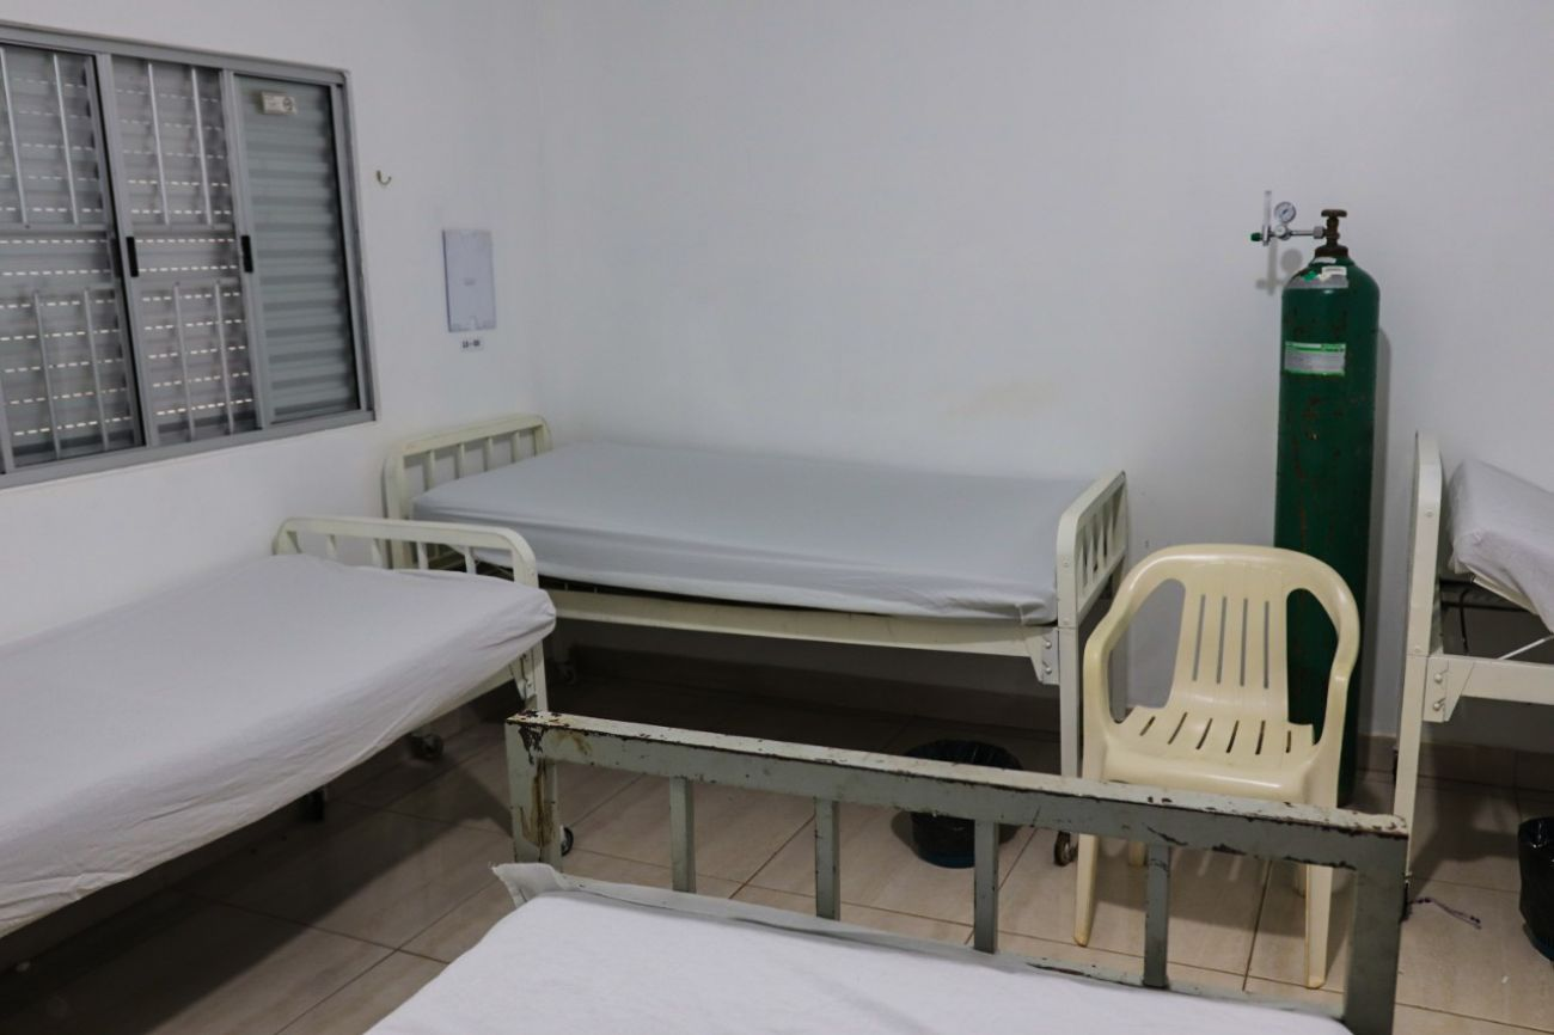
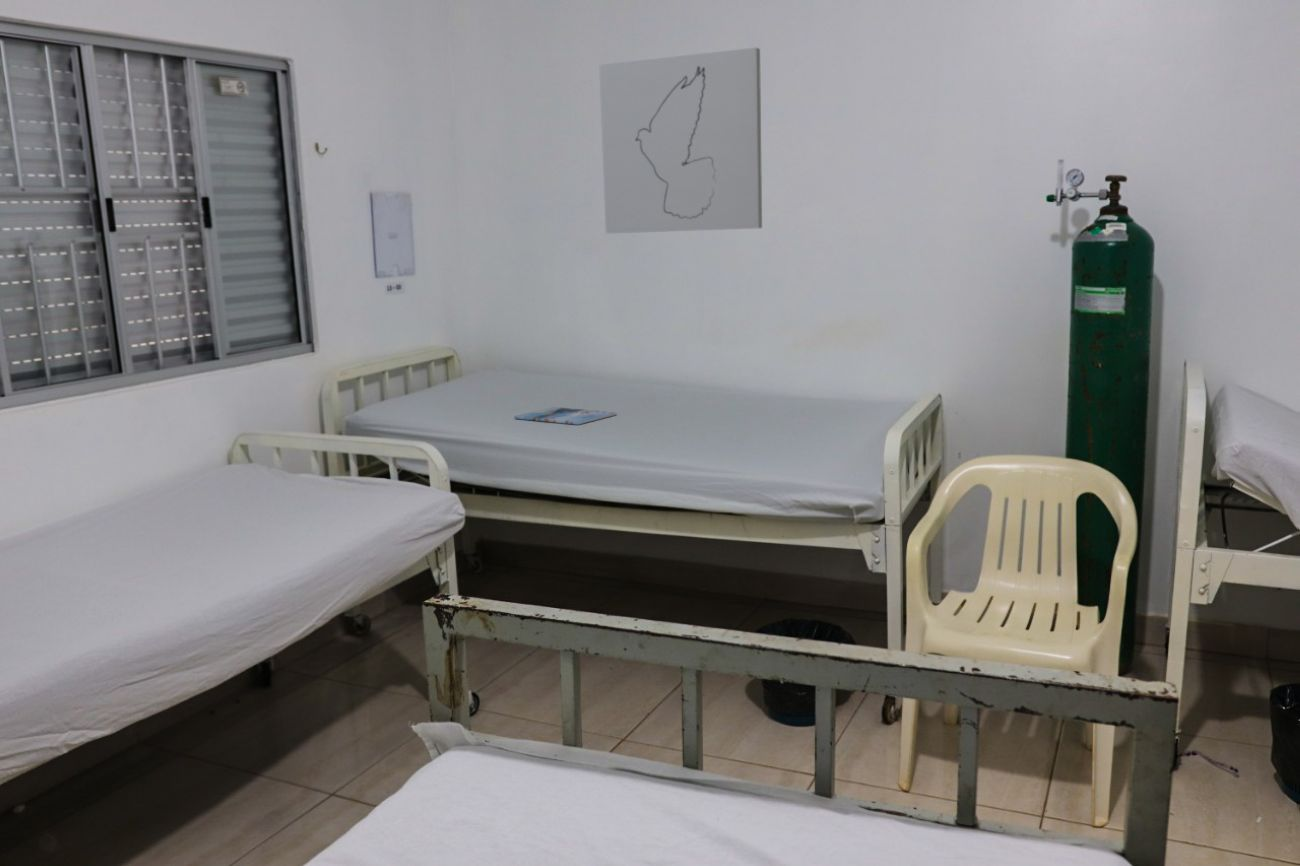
+ wall art (679, 145)
+ magazine (565, 415)
